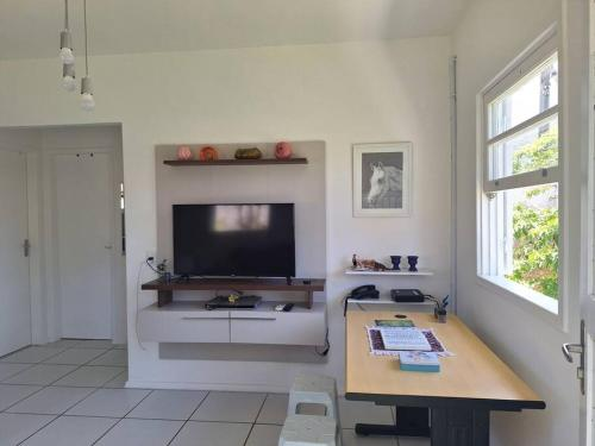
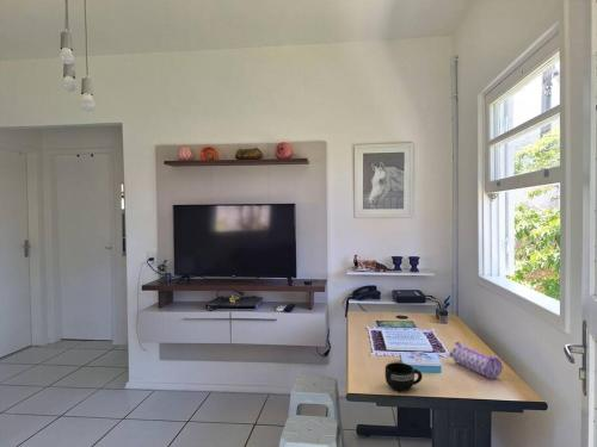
+ pencil case (475, 359)
+ mug (404, 377)
